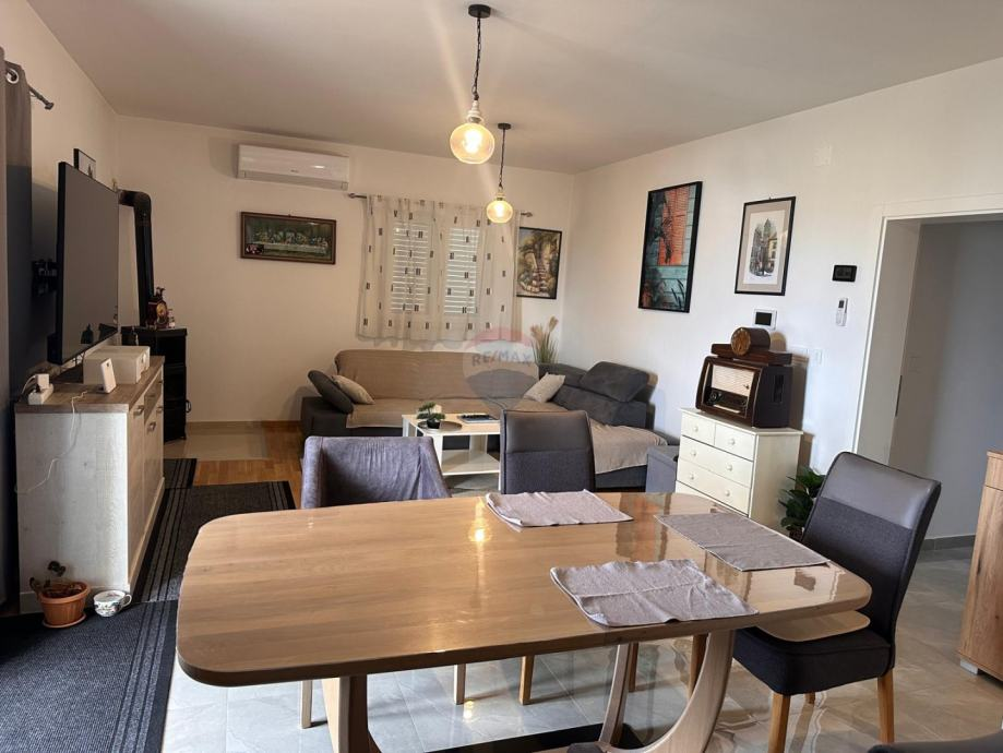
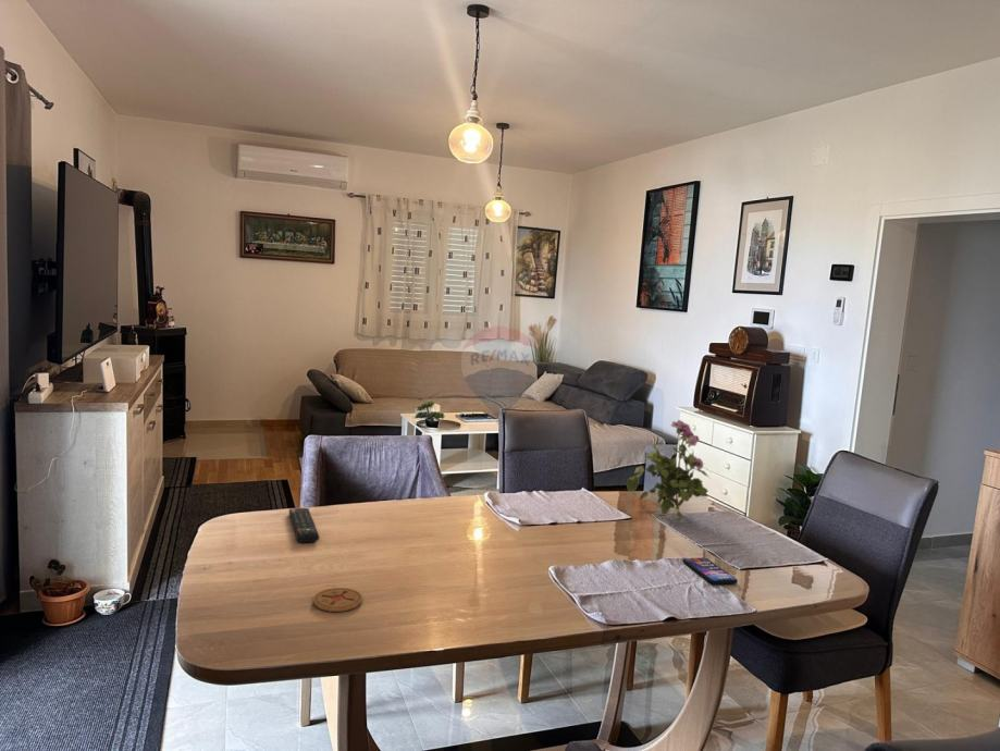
+ remote control (303, 524)
+ flower bouquet (668, 467)
+ coaster (337, 599)
+ smartphone (708, 570)
